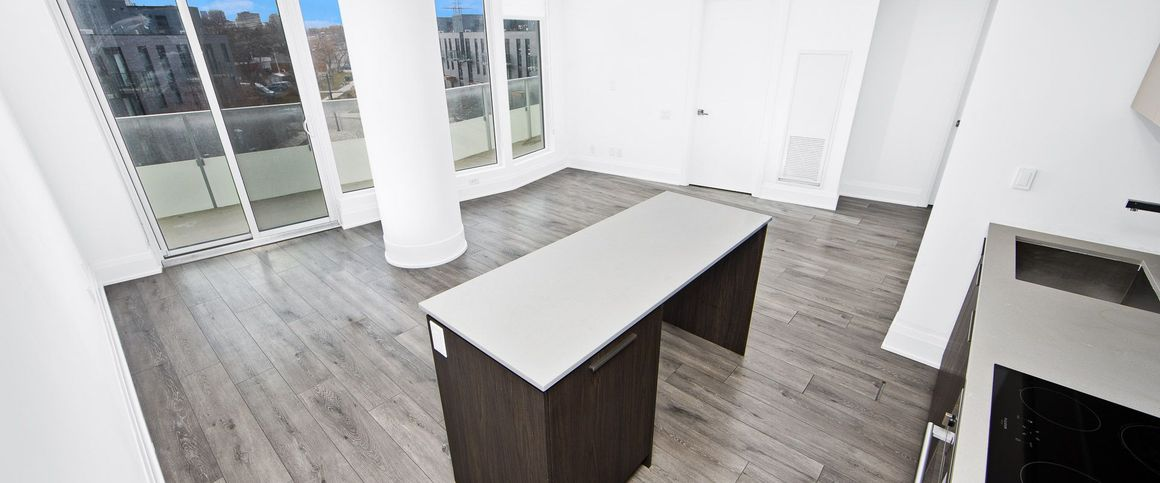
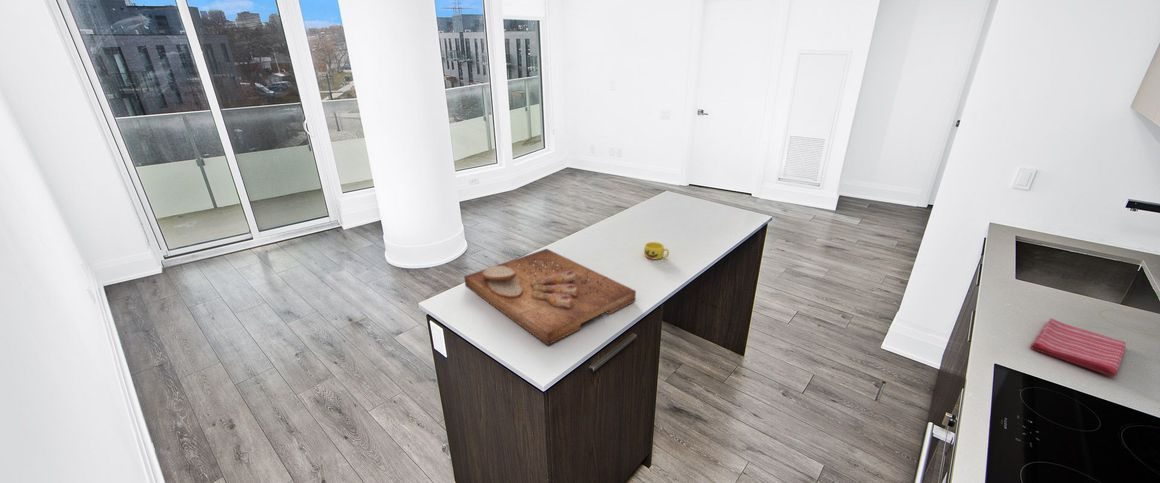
+ dish towel (1078, 344)
+ cup (656, 251)
+ cutting board (546, 281)
